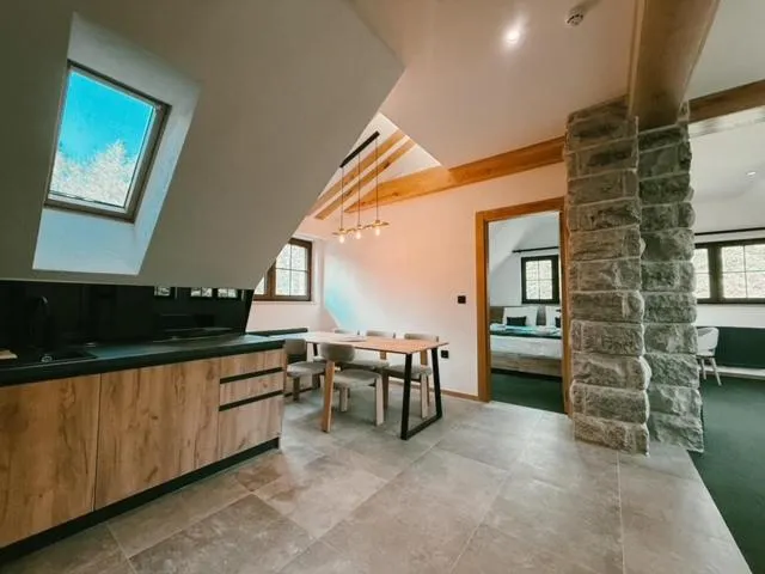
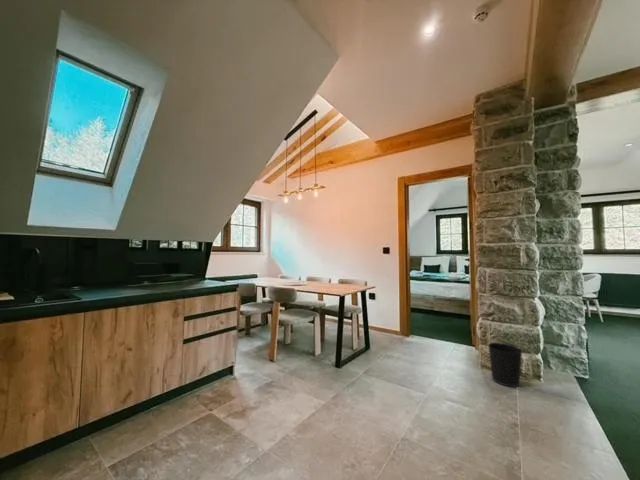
+ wastebasket (505, 364)
